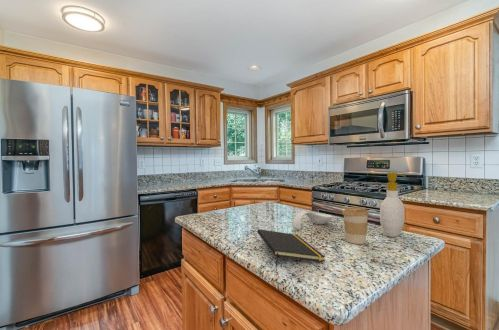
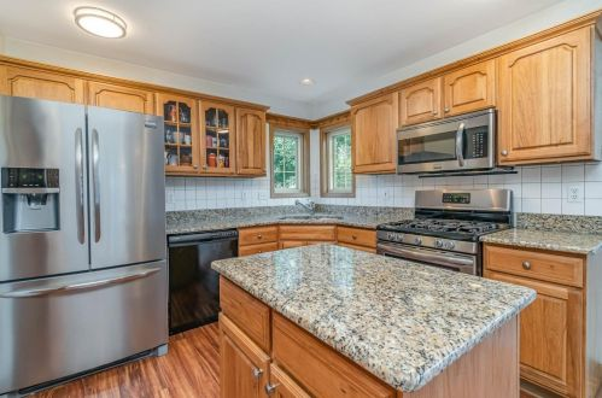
- notepad (287, 243)
- soap bottle (393, 203)
- spoon rest (312, 217)
- coffee cup (355, 224)
